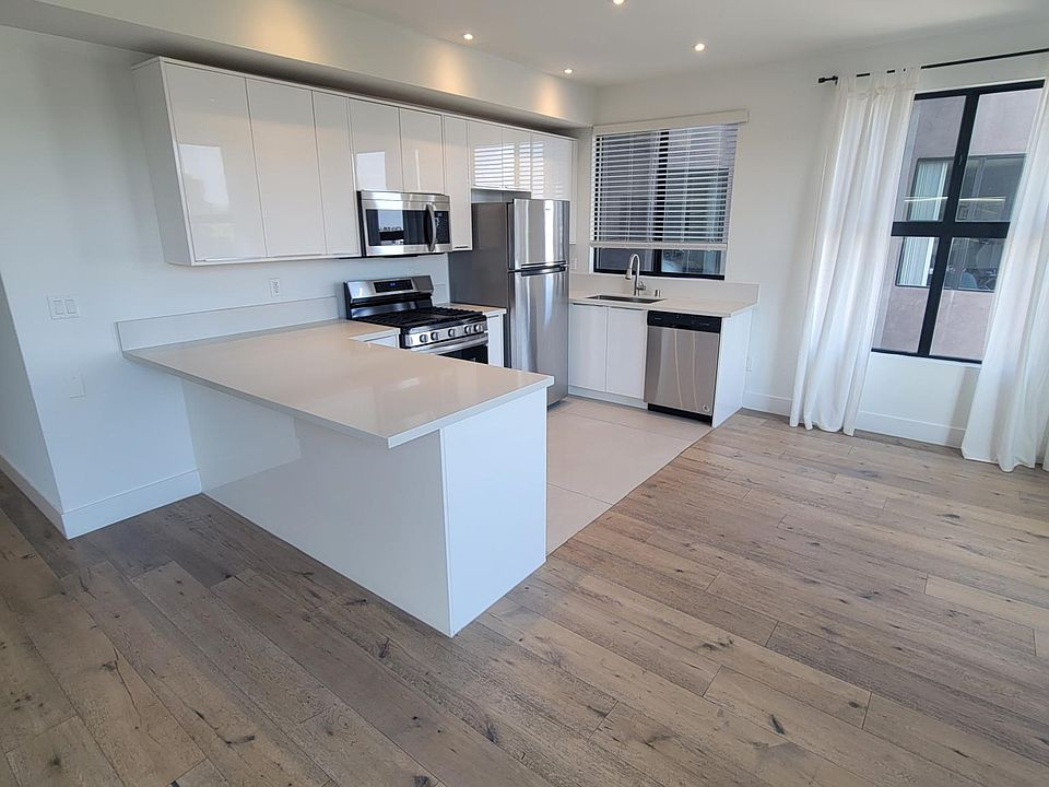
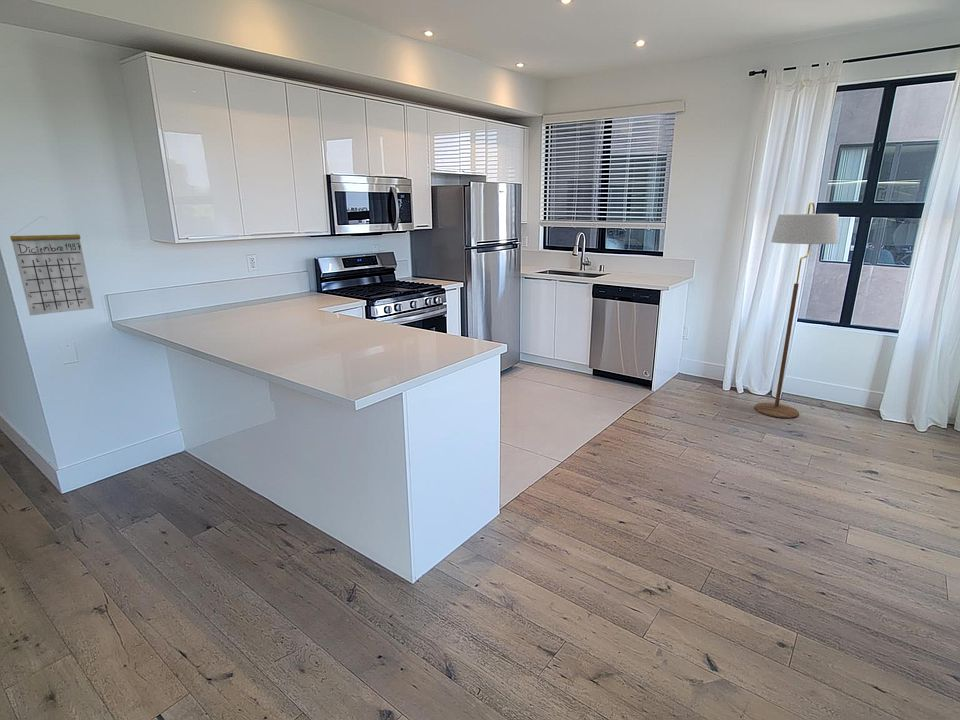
+ floor lamp (792, 311)
+ calendar (52, 265)
